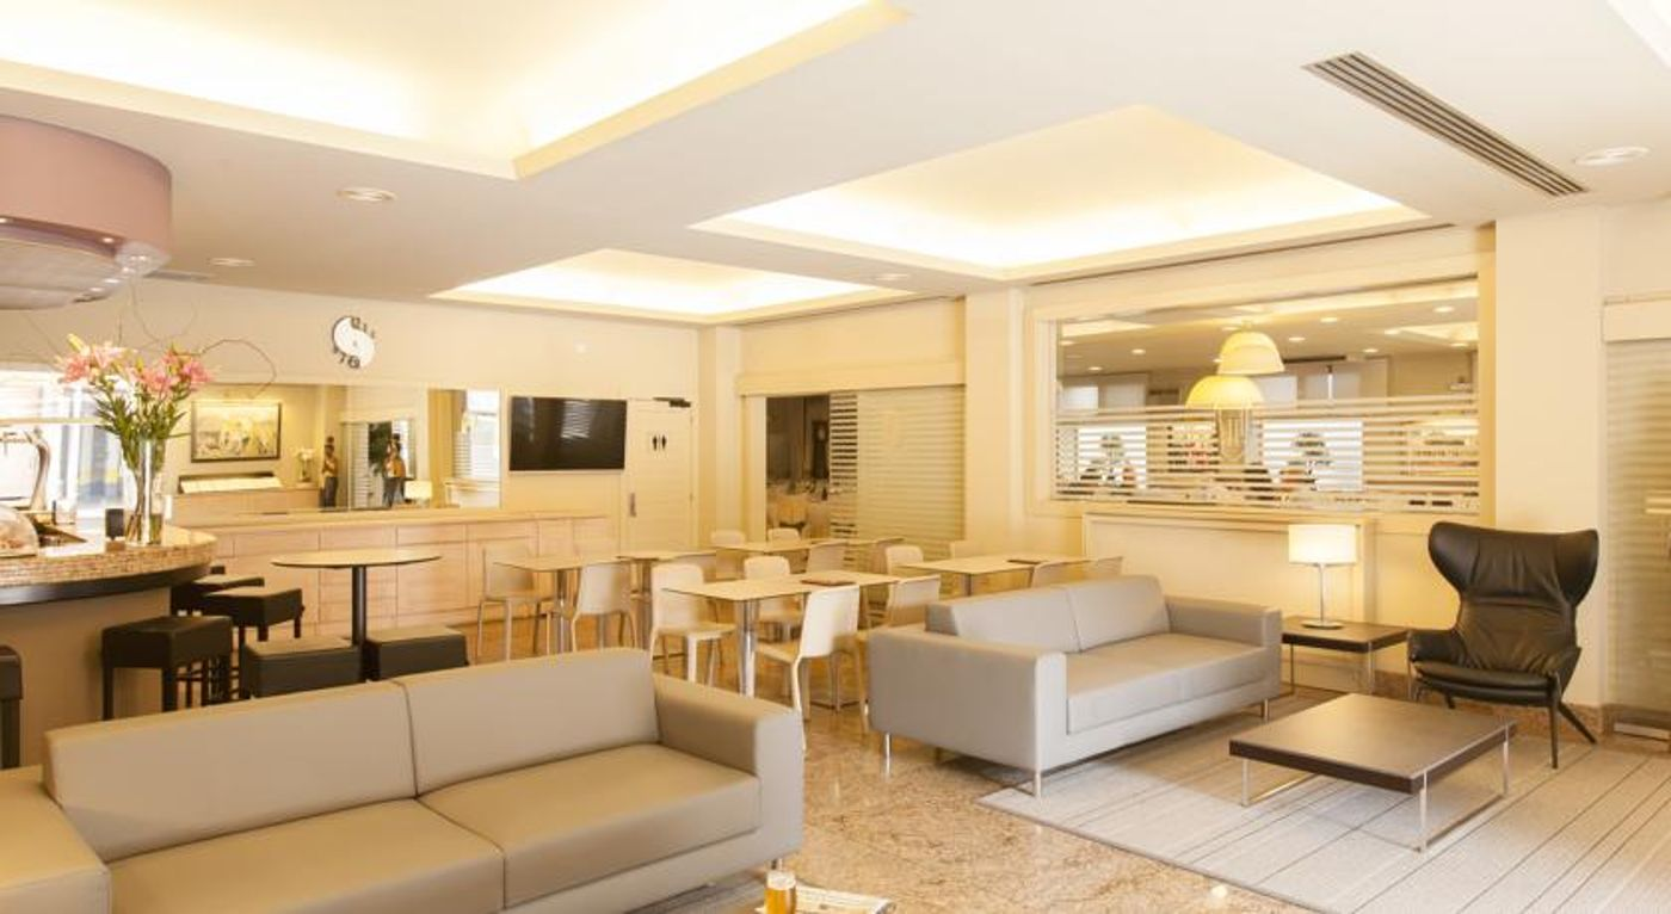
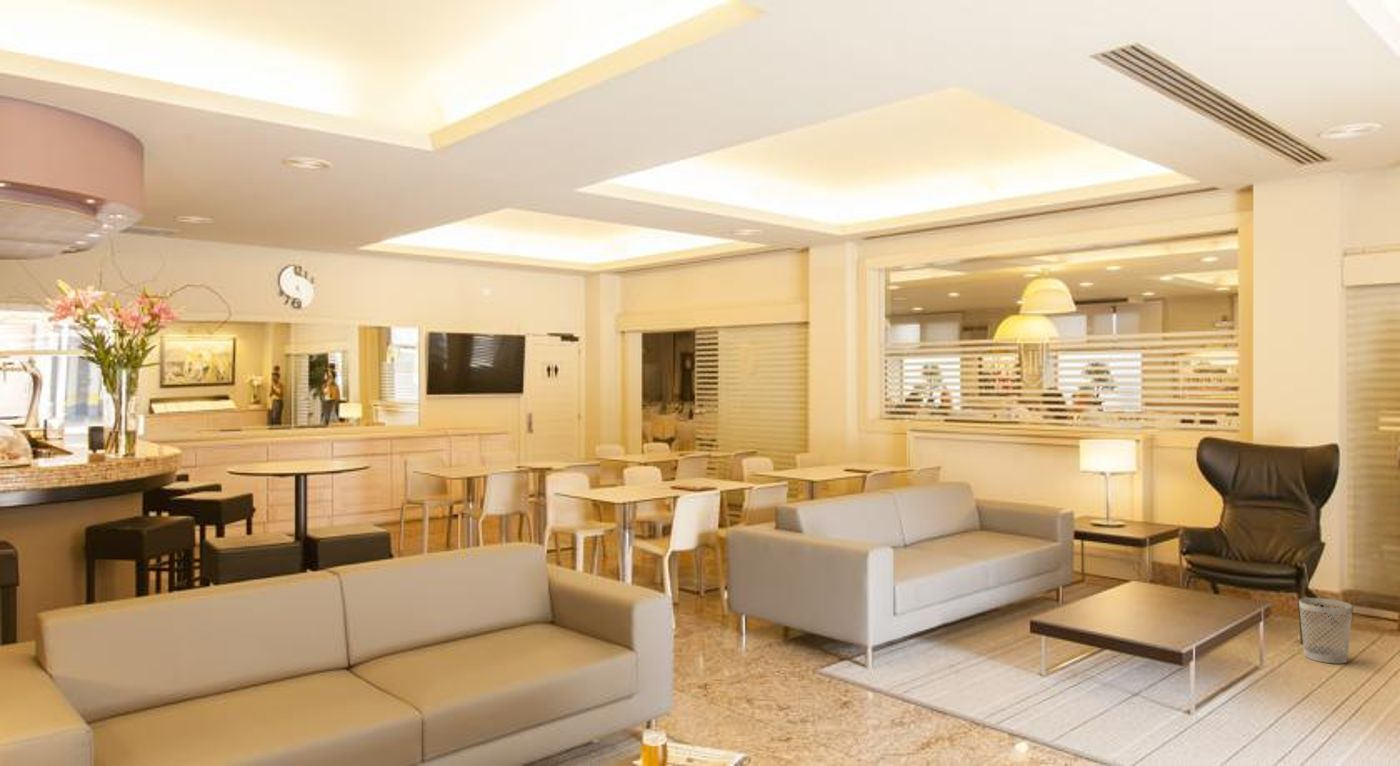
+ wastebasket (1325, 631)
